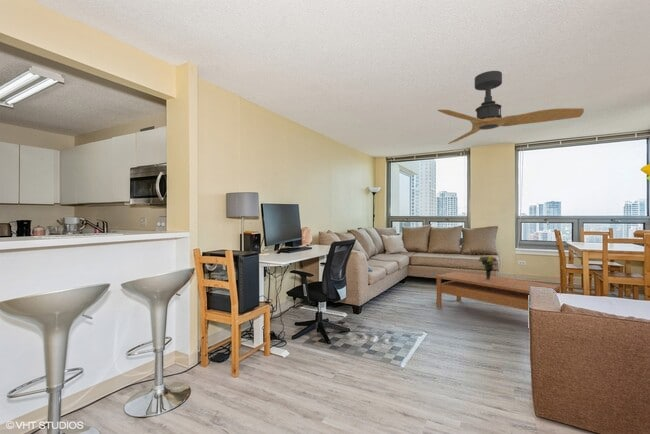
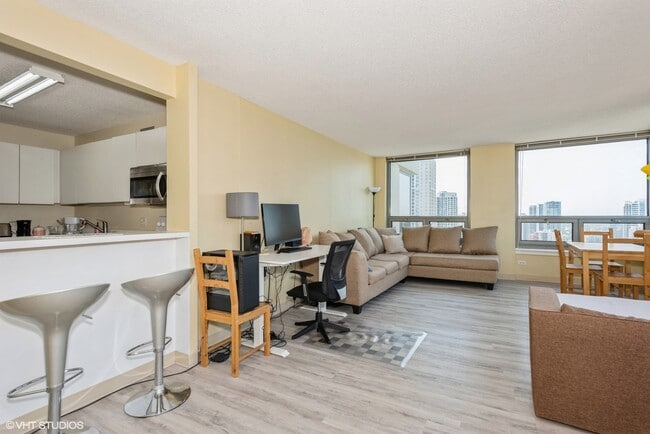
- ceiling fan (500, 105)
- bouquet (487, 267)
- coffee table (493, 297)
